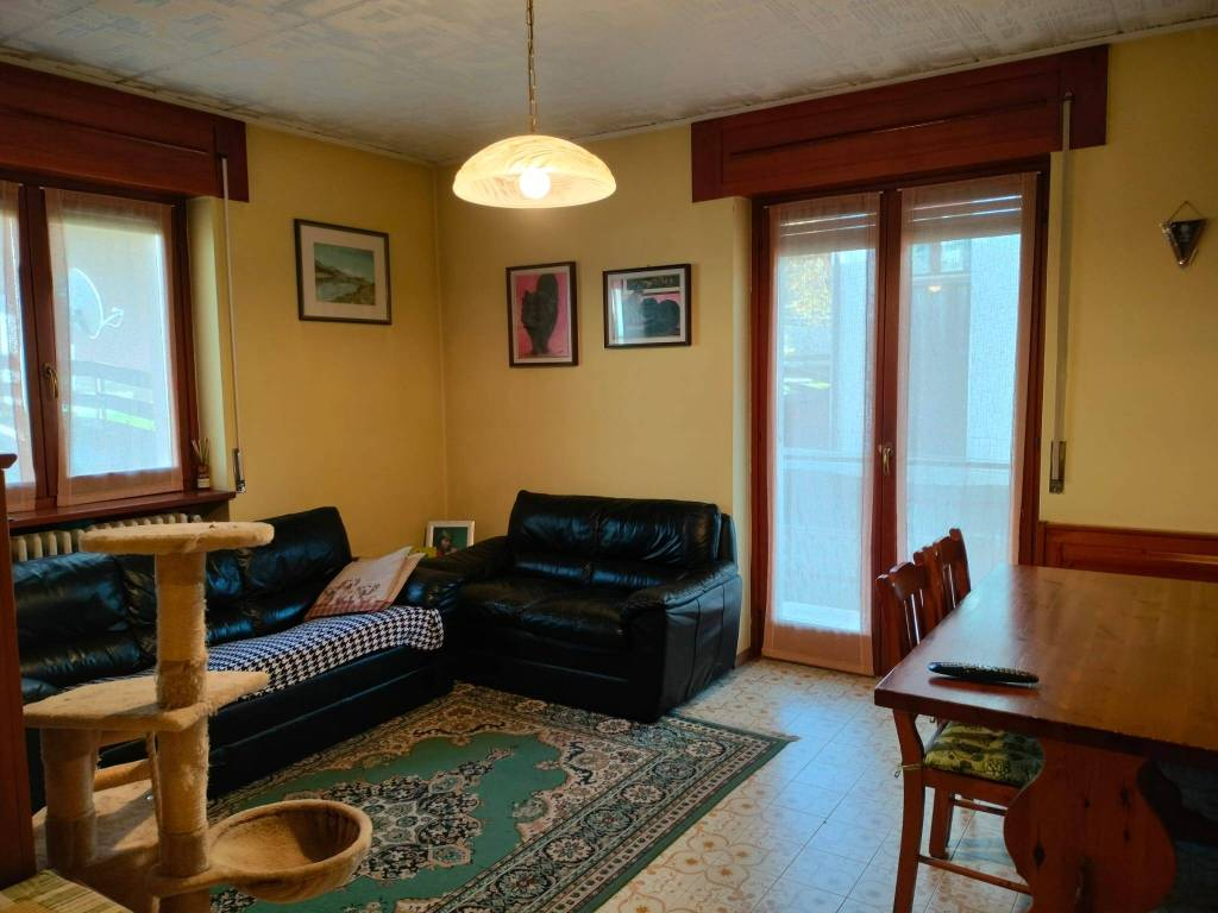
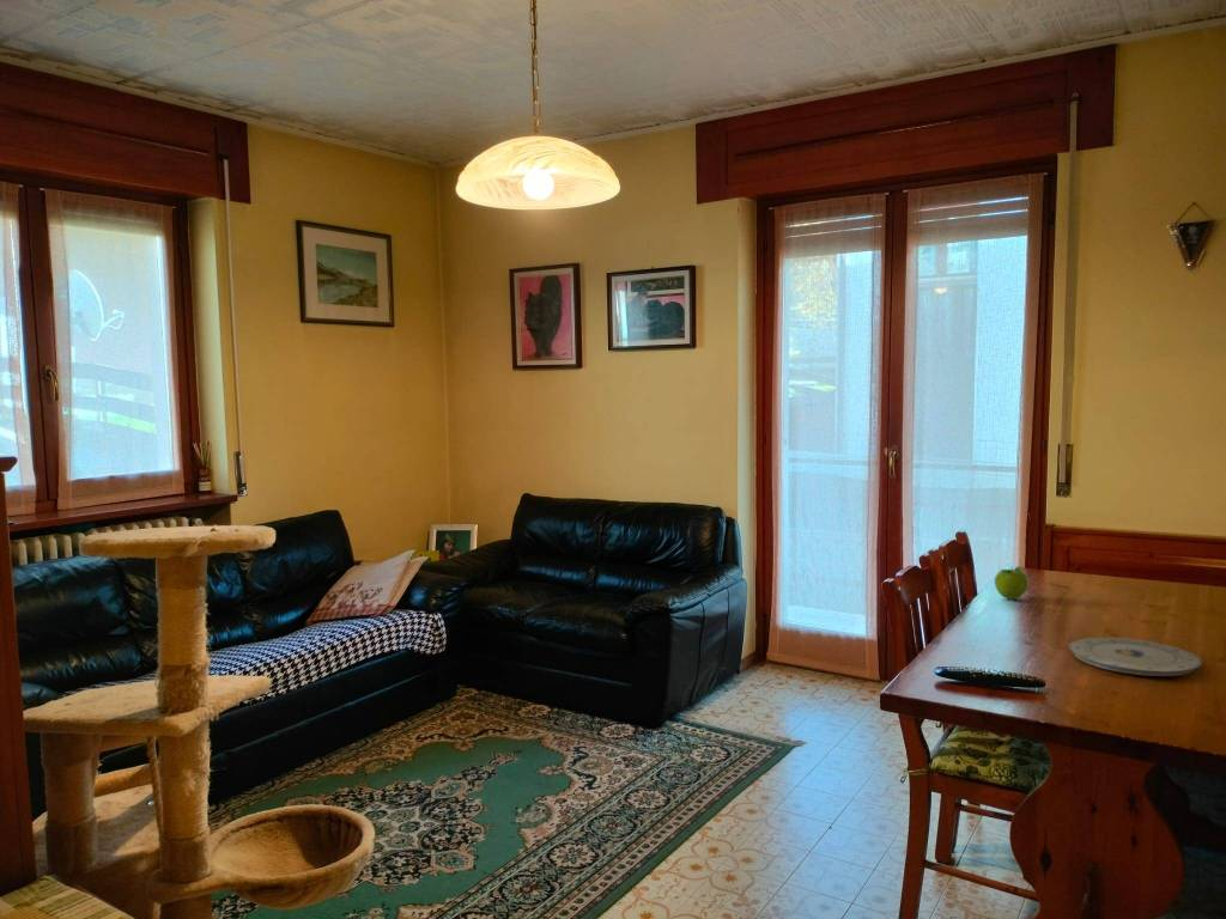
+ fruit (1010, 582)
+ plate (1133, 656)
